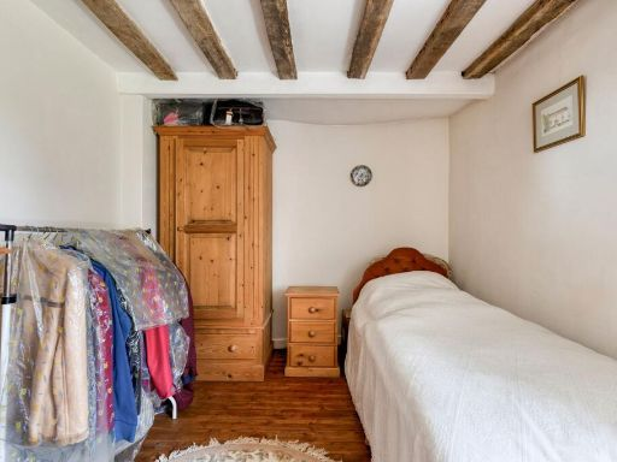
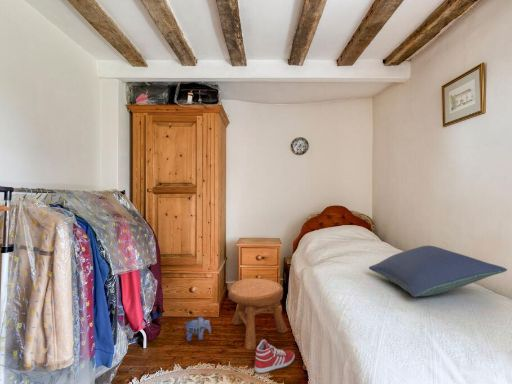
+ stool (252, 307)
+ pillow (427, 268)
+ sneaker (275, 352)
+ plush toy (197, 328)
